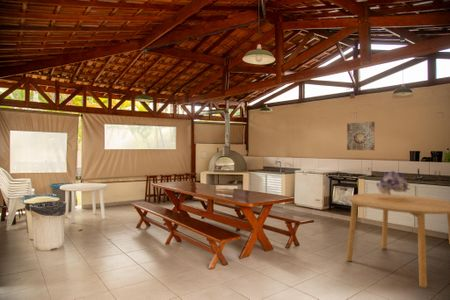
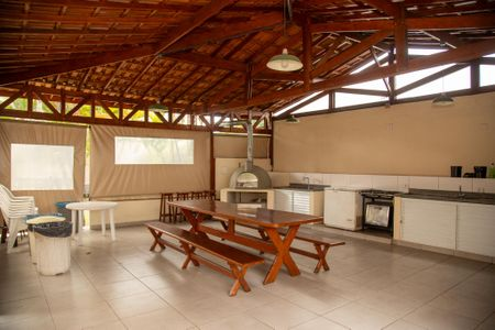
- bouquet (391, 183)
- wall art (360, 136)
- dining table (387, 228)
